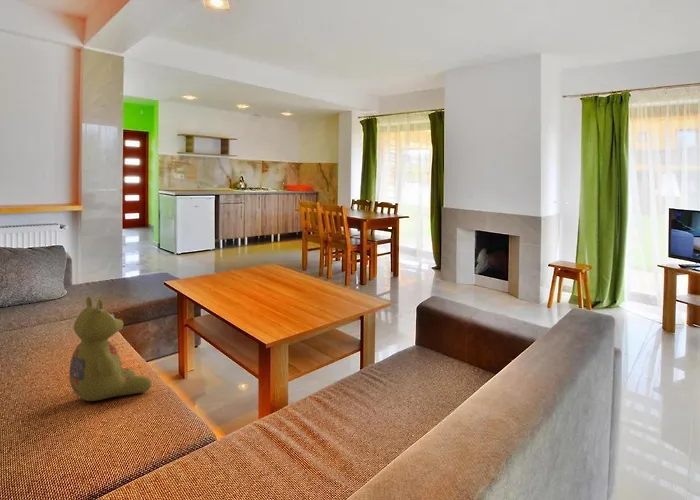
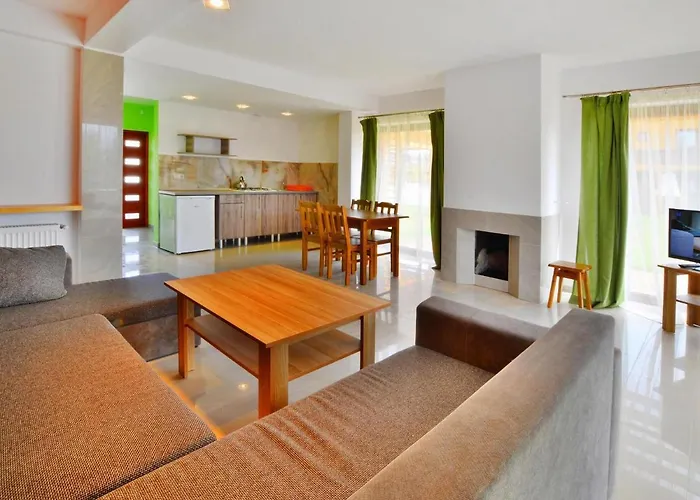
- stuffed bear (109, 345)
